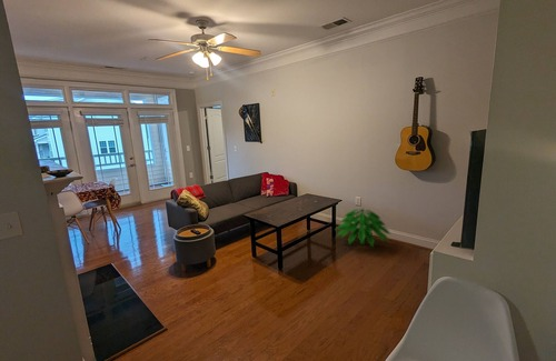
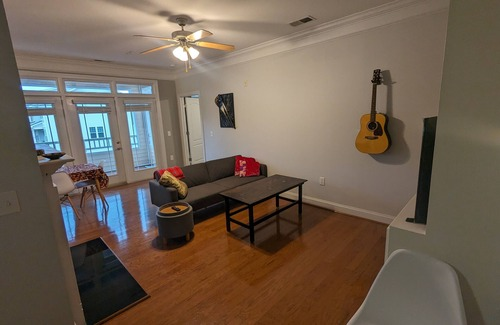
- indoor plant (363, 224)
